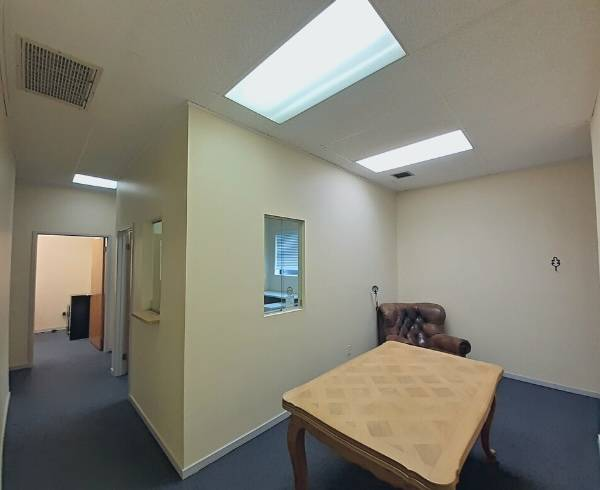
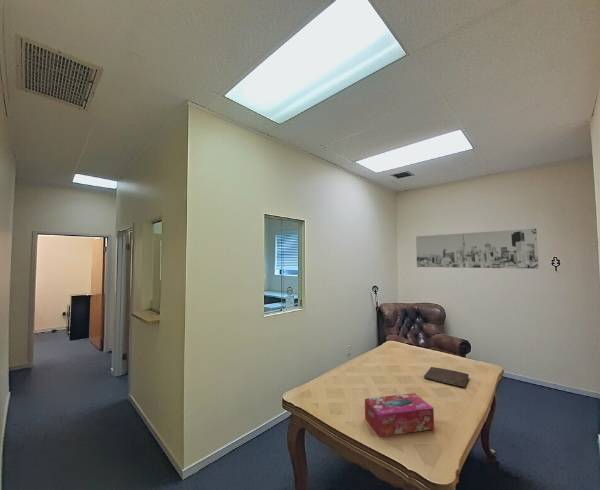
+ wall art (469, 250)
+ tissue box (398, 413)
+ book (446, 375)
